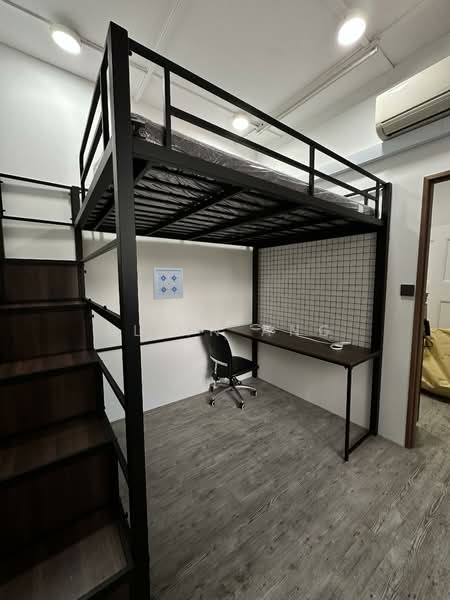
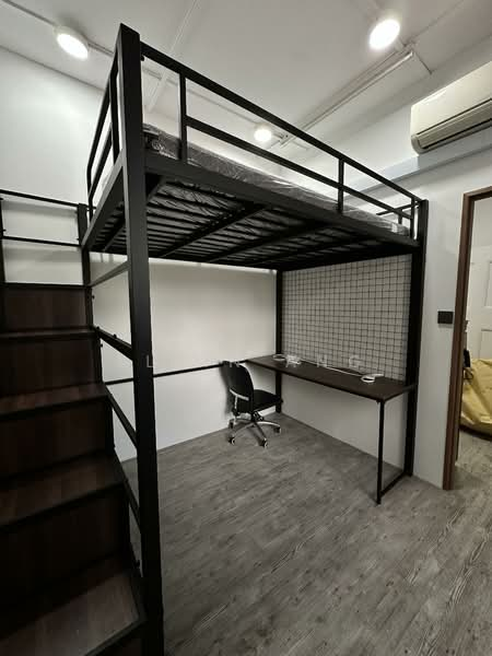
- wall art (168, 283)
